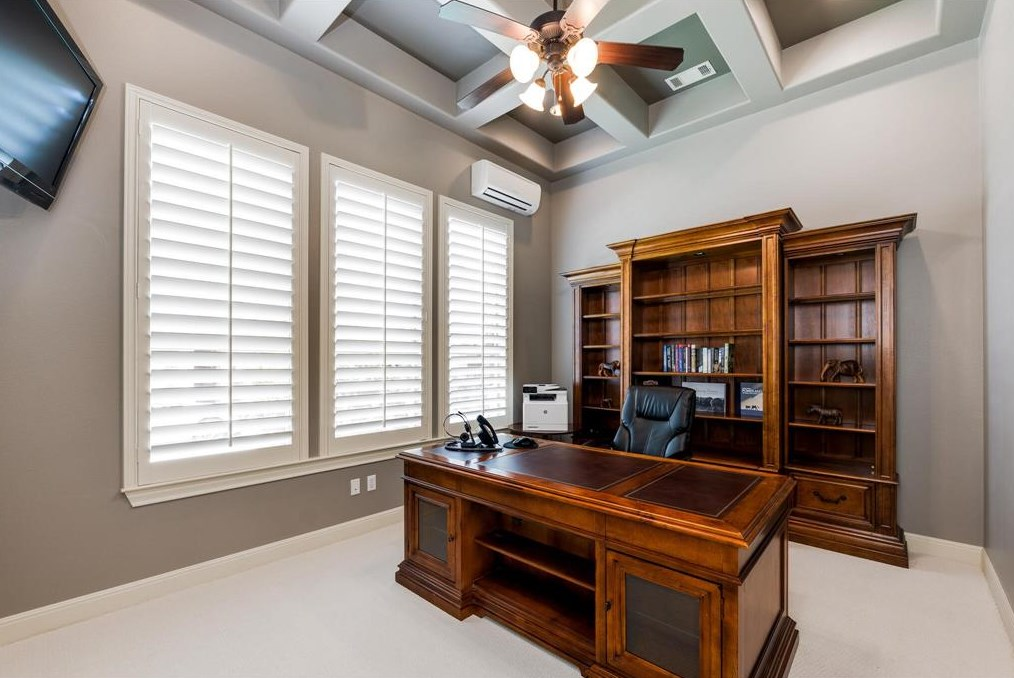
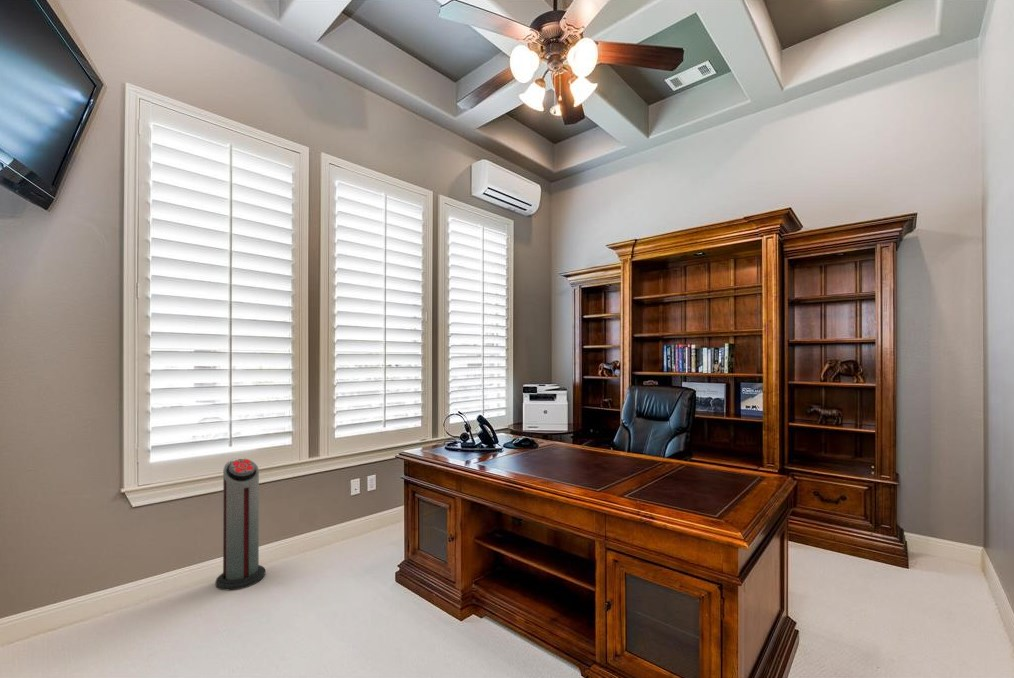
+ air purifier (241, 519)
